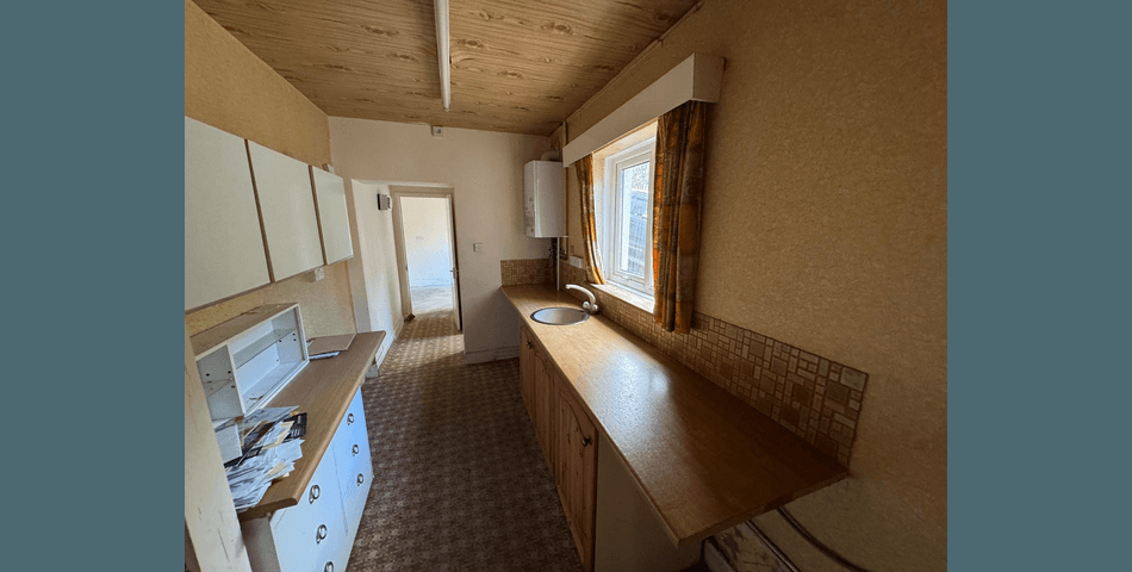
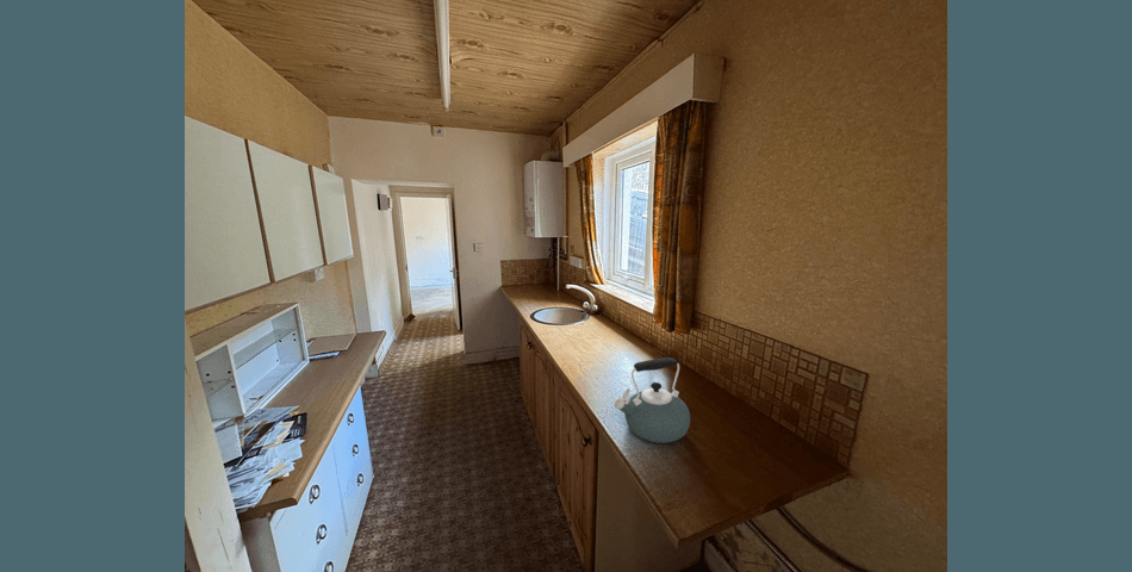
+ kettle (649, 396)
